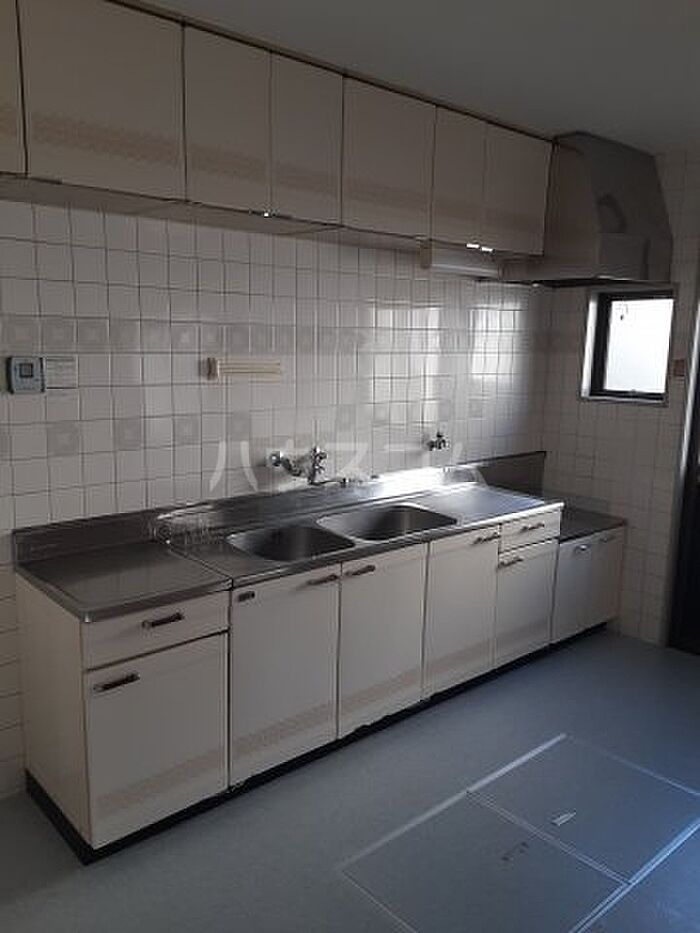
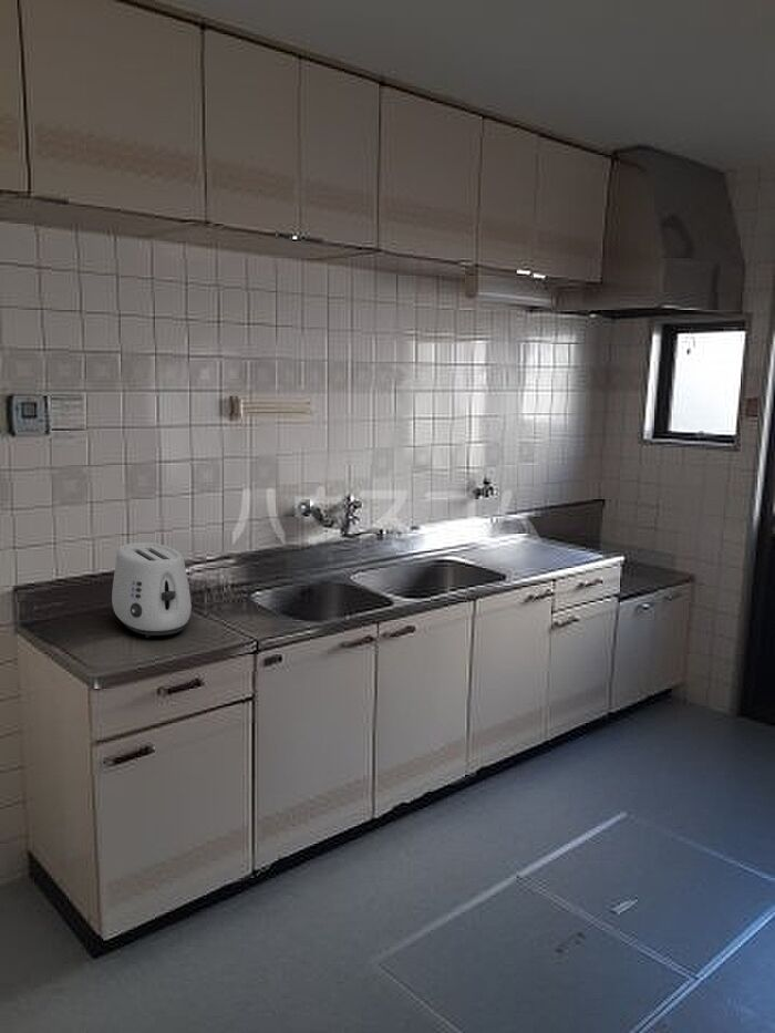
+ toaster (149, 589)
